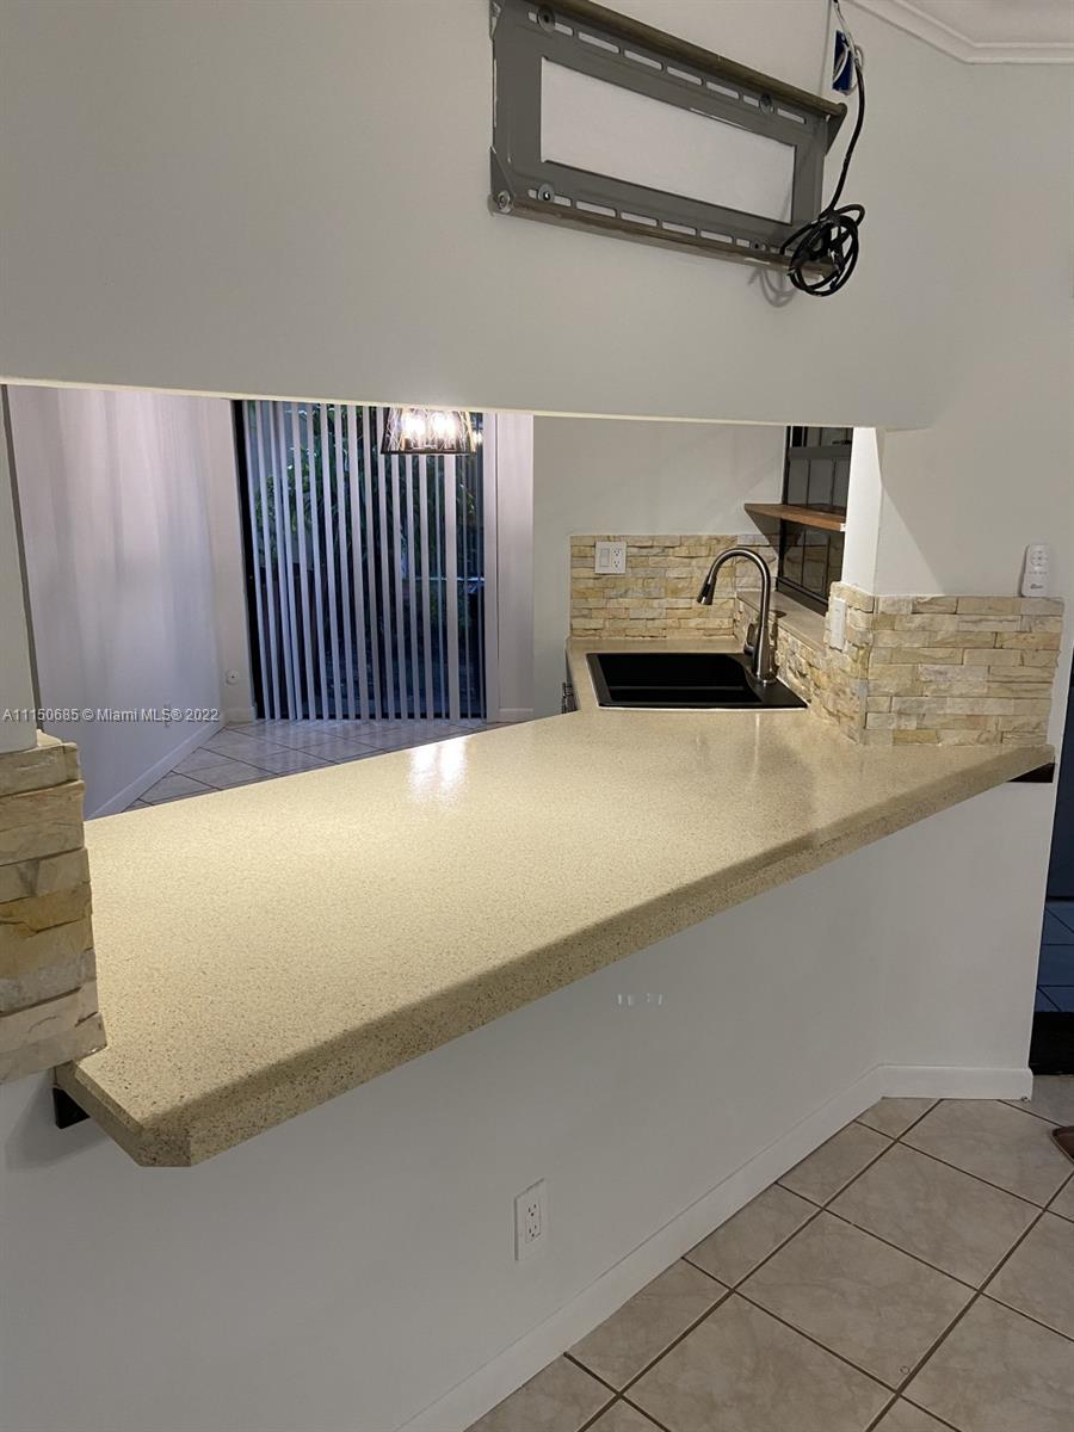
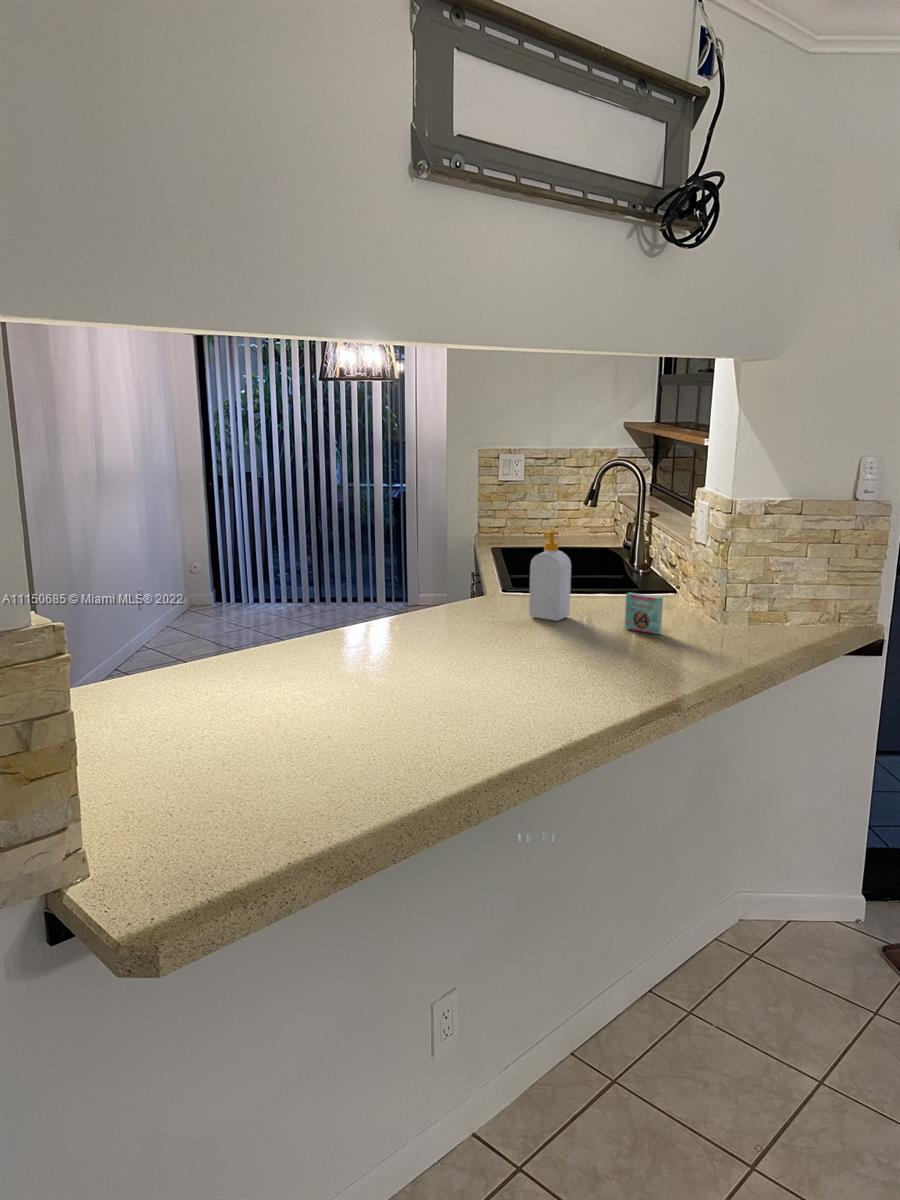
+ cosmetic container (643, 613)
+ soap bottle (549, 574)
